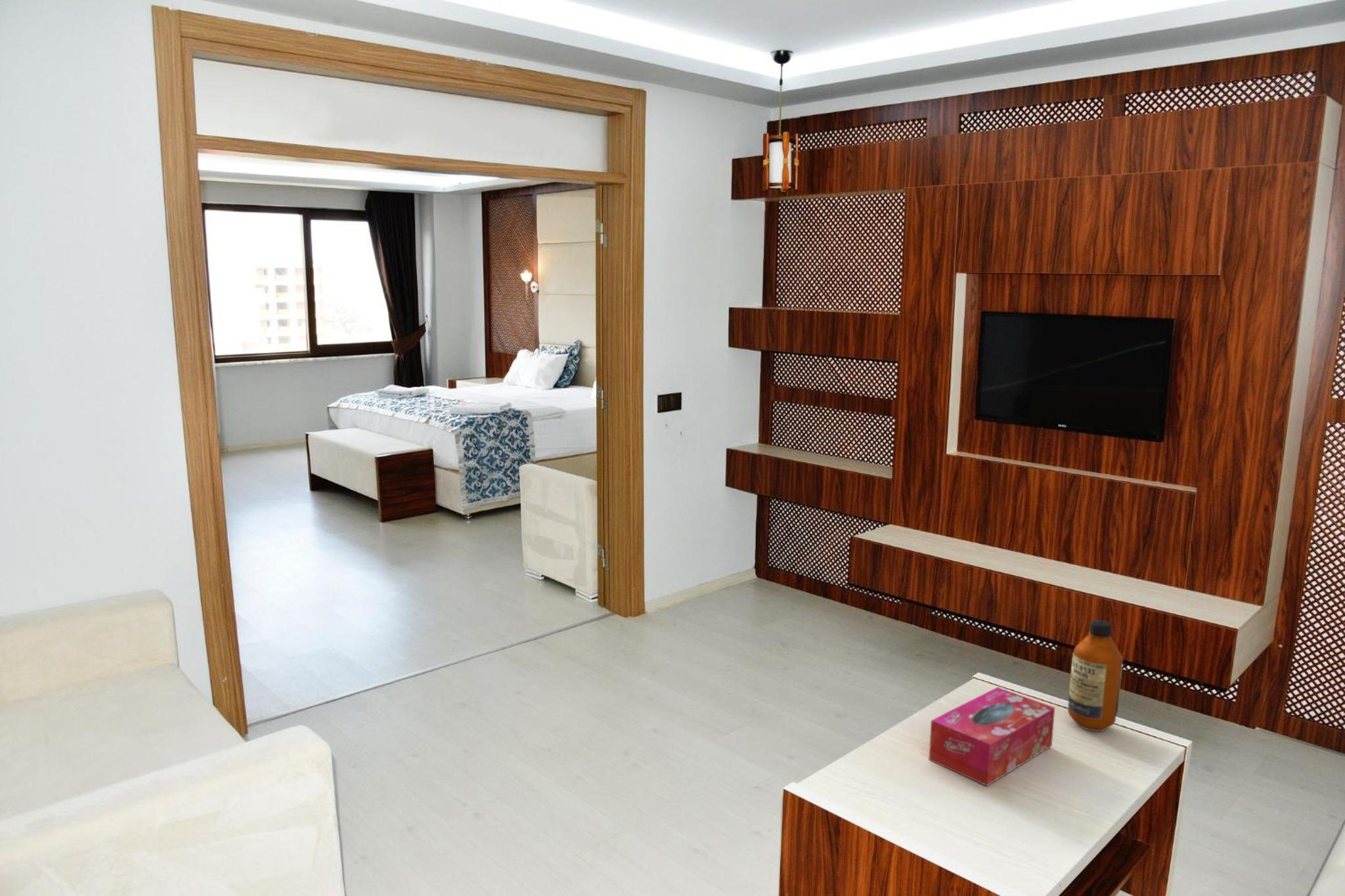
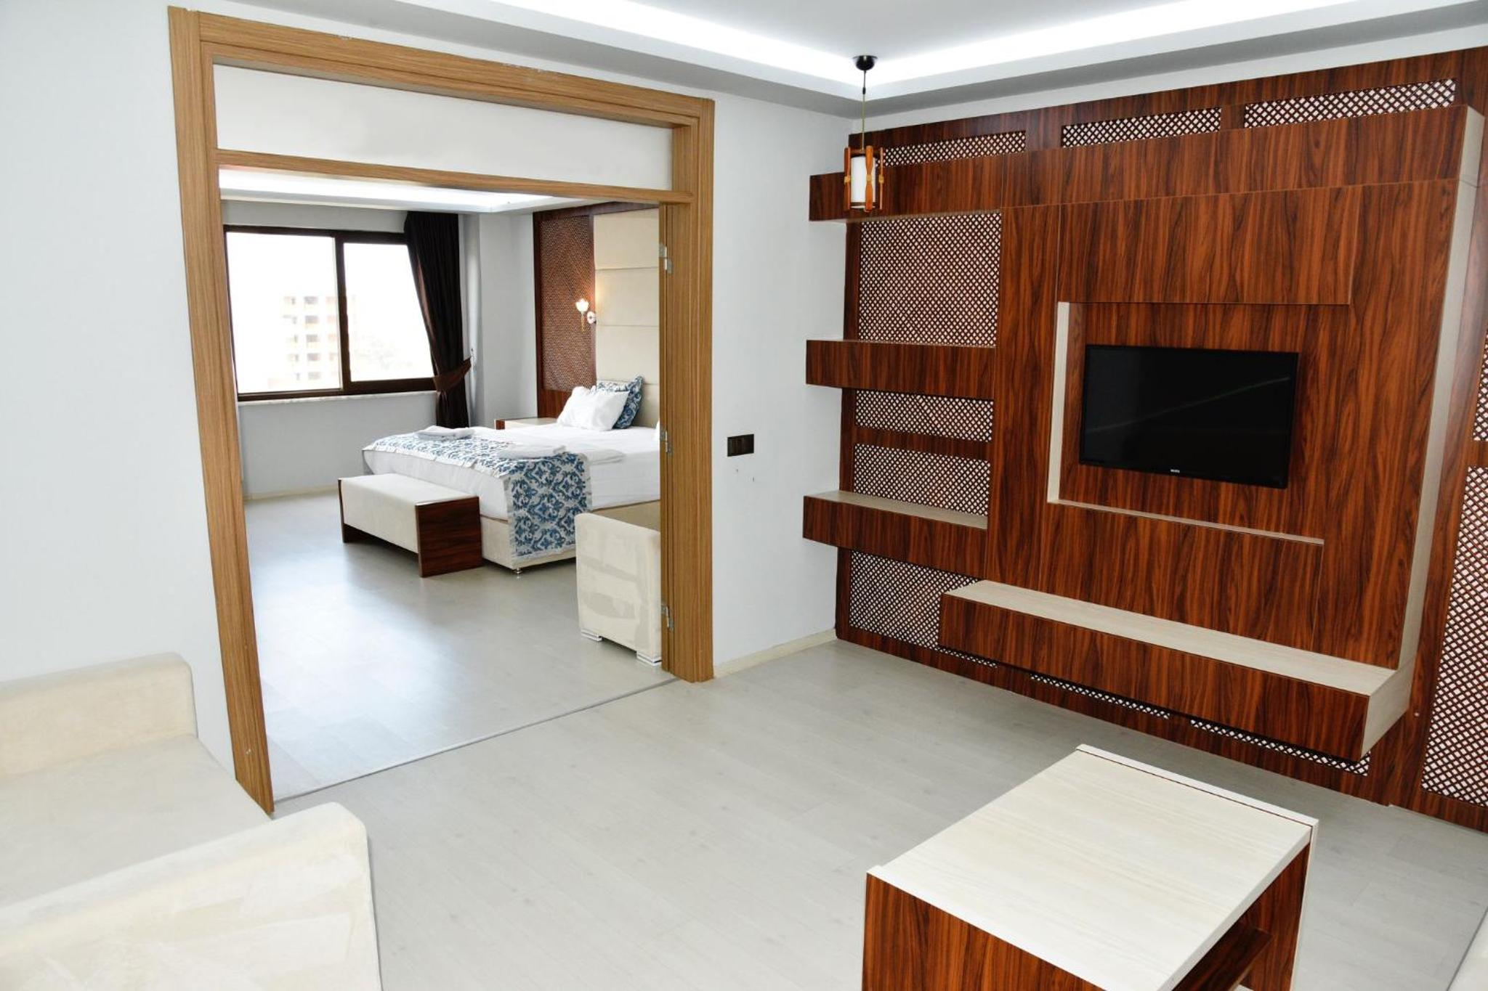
- tissue box (992, 733)
- bottle (1095, 674)
